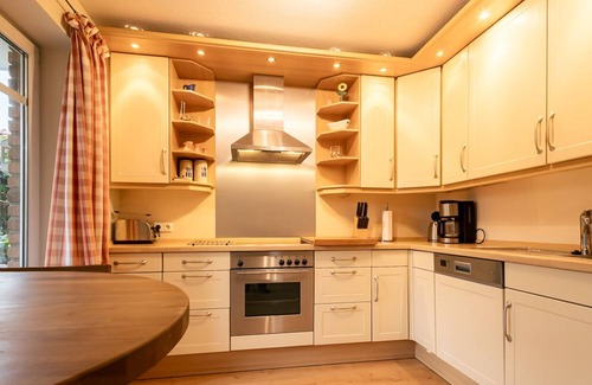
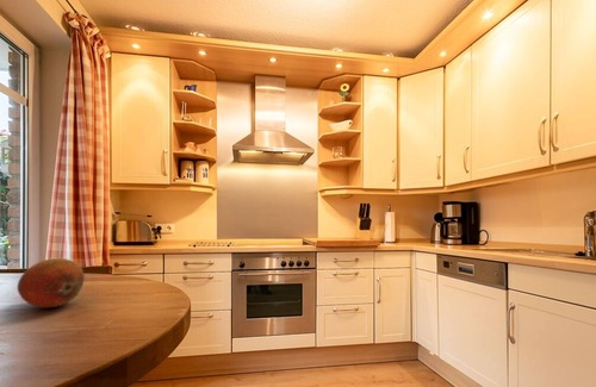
+ fruit (51, 281)
